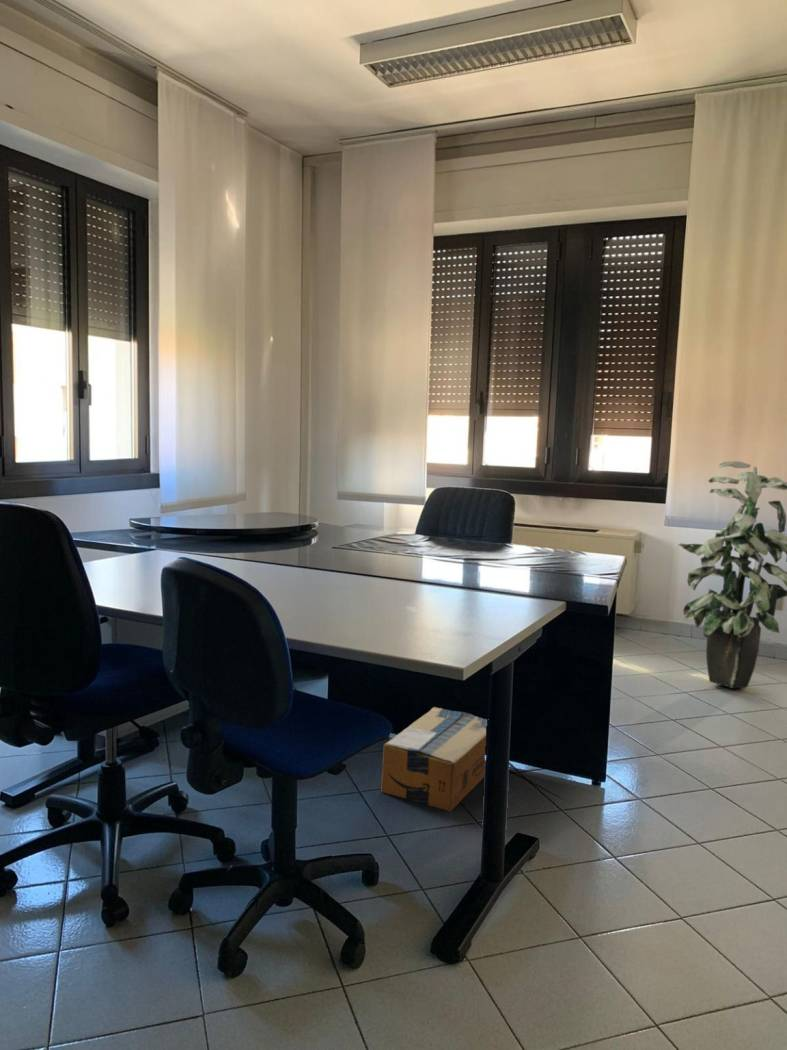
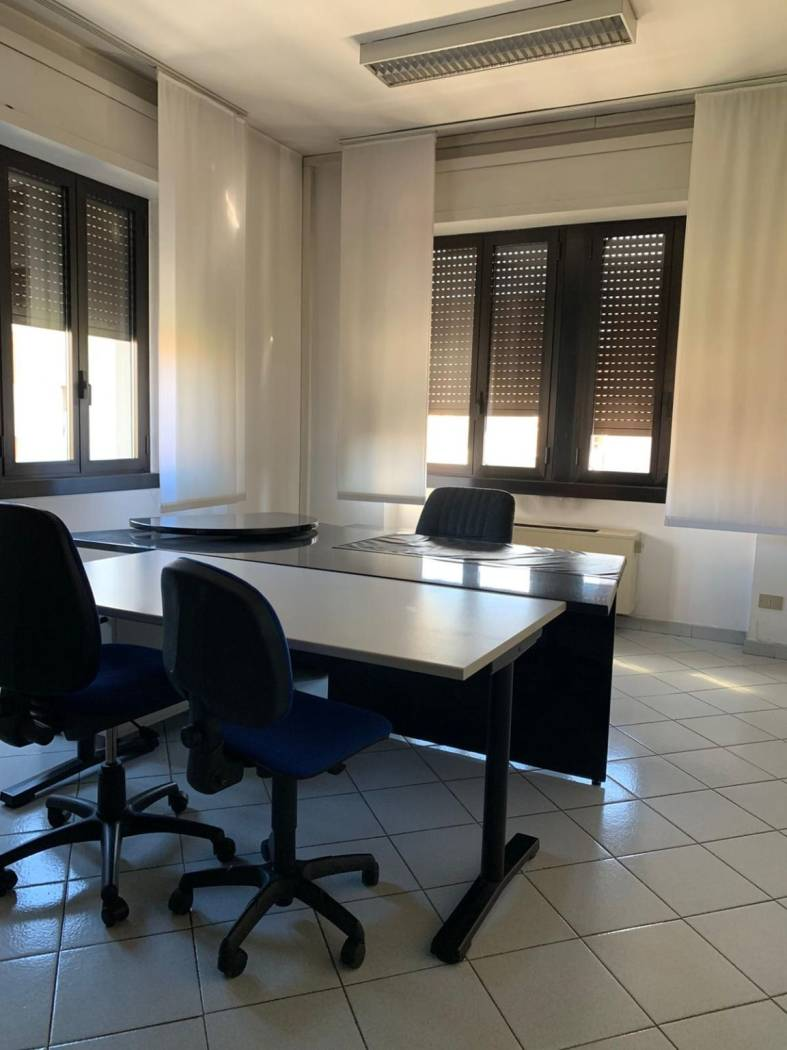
- cardboard box (442, 753)
- indoor plant (735, 573)
